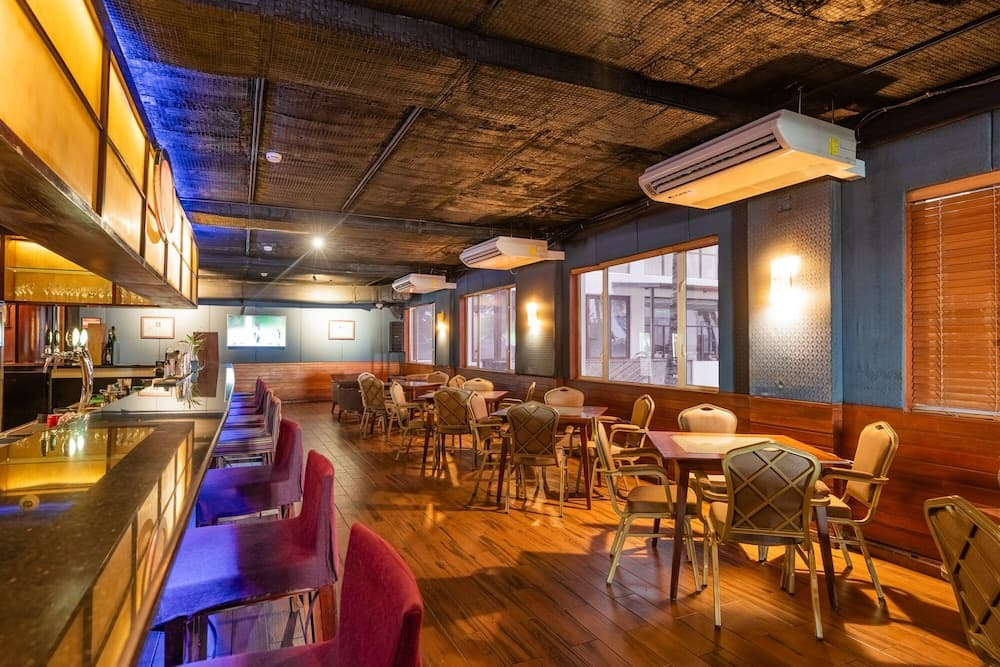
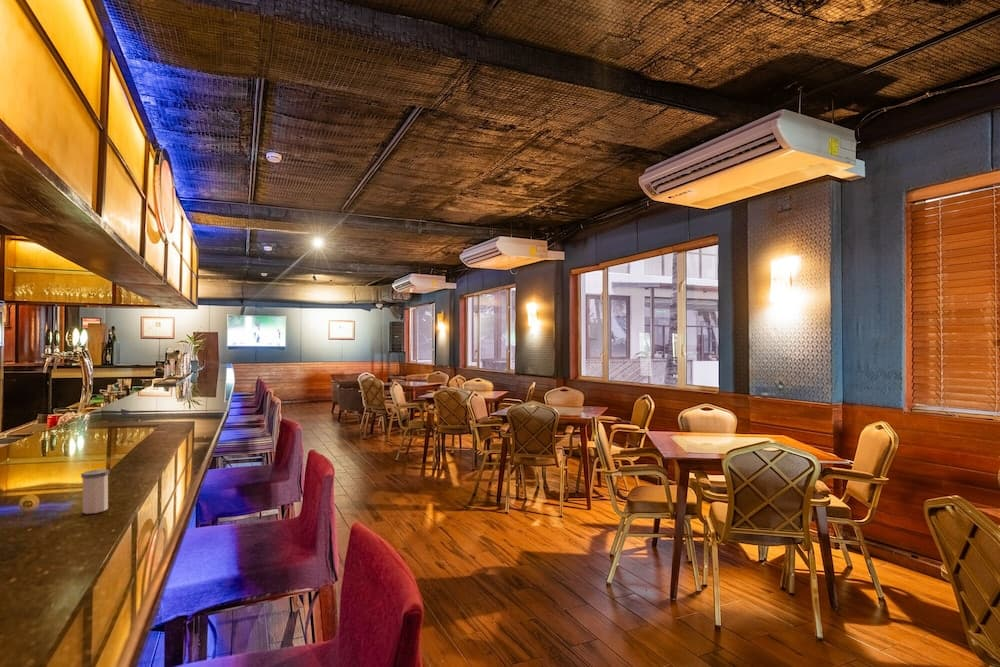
+ salt shaker (95, 491)
